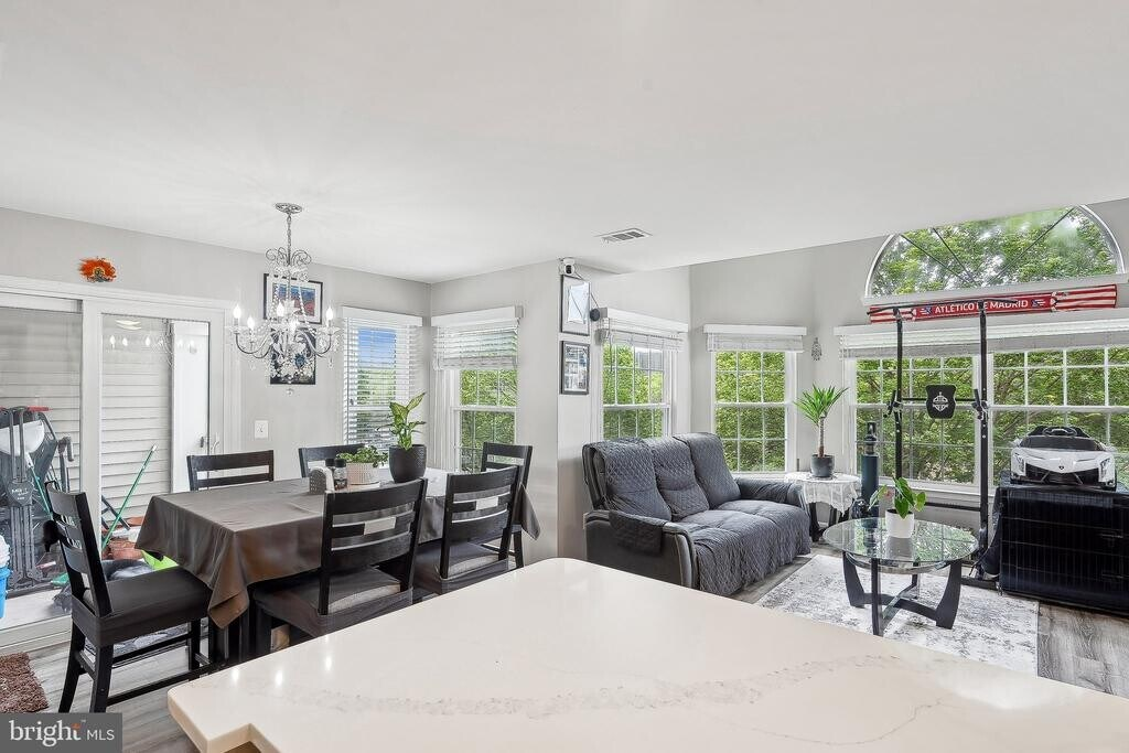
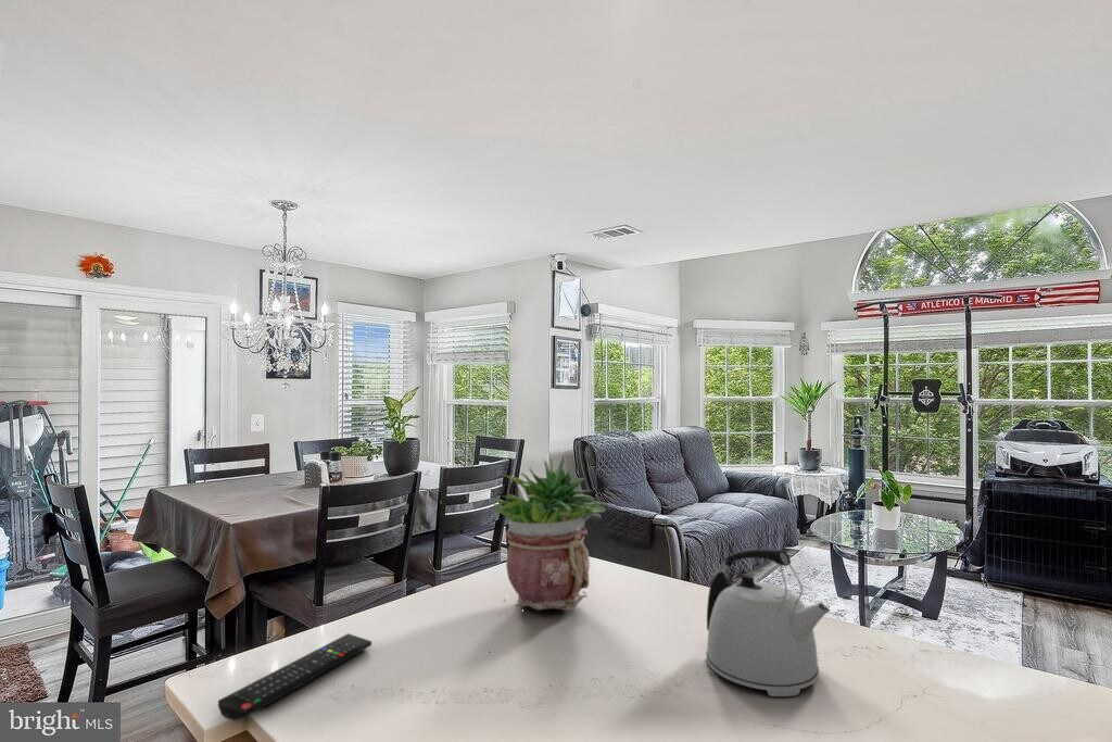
+ remote control (301, 672)
+ potted plant (544, 529)
+ kettle (762, 607)
